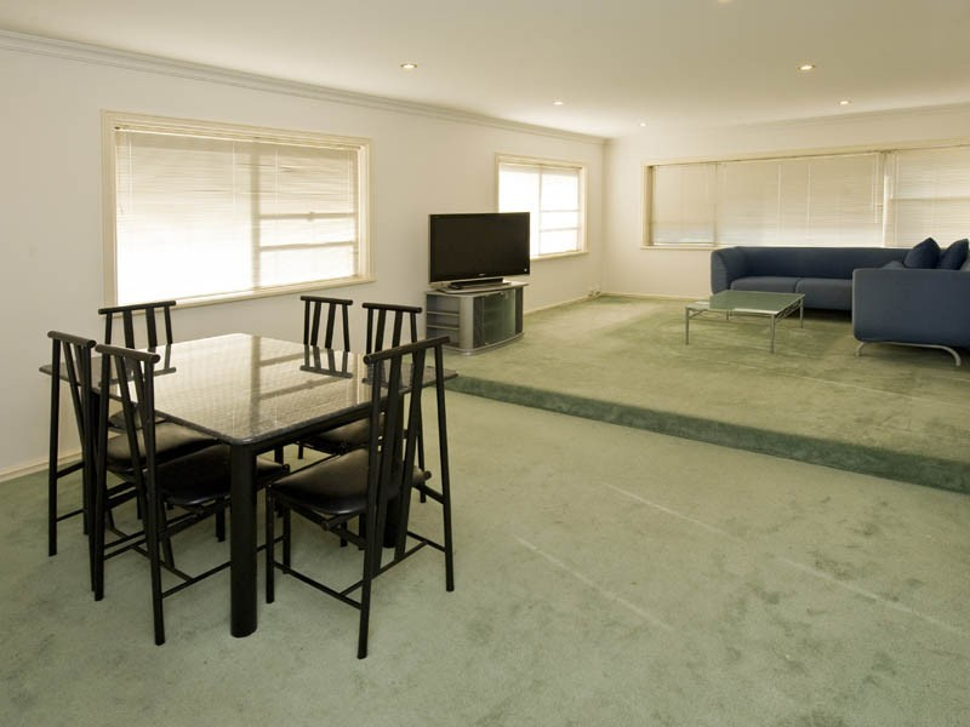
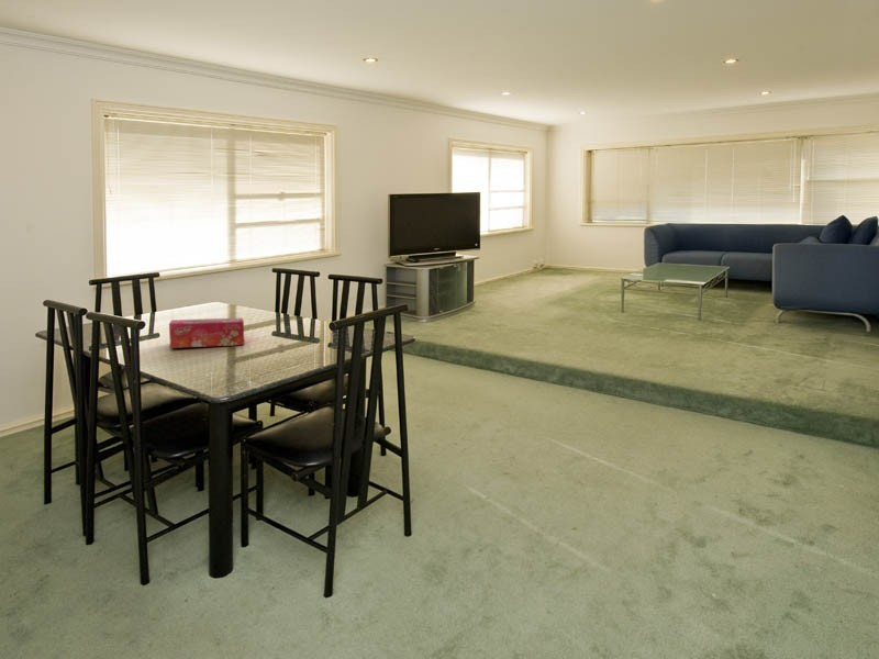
+ tissue box (208, 332)
